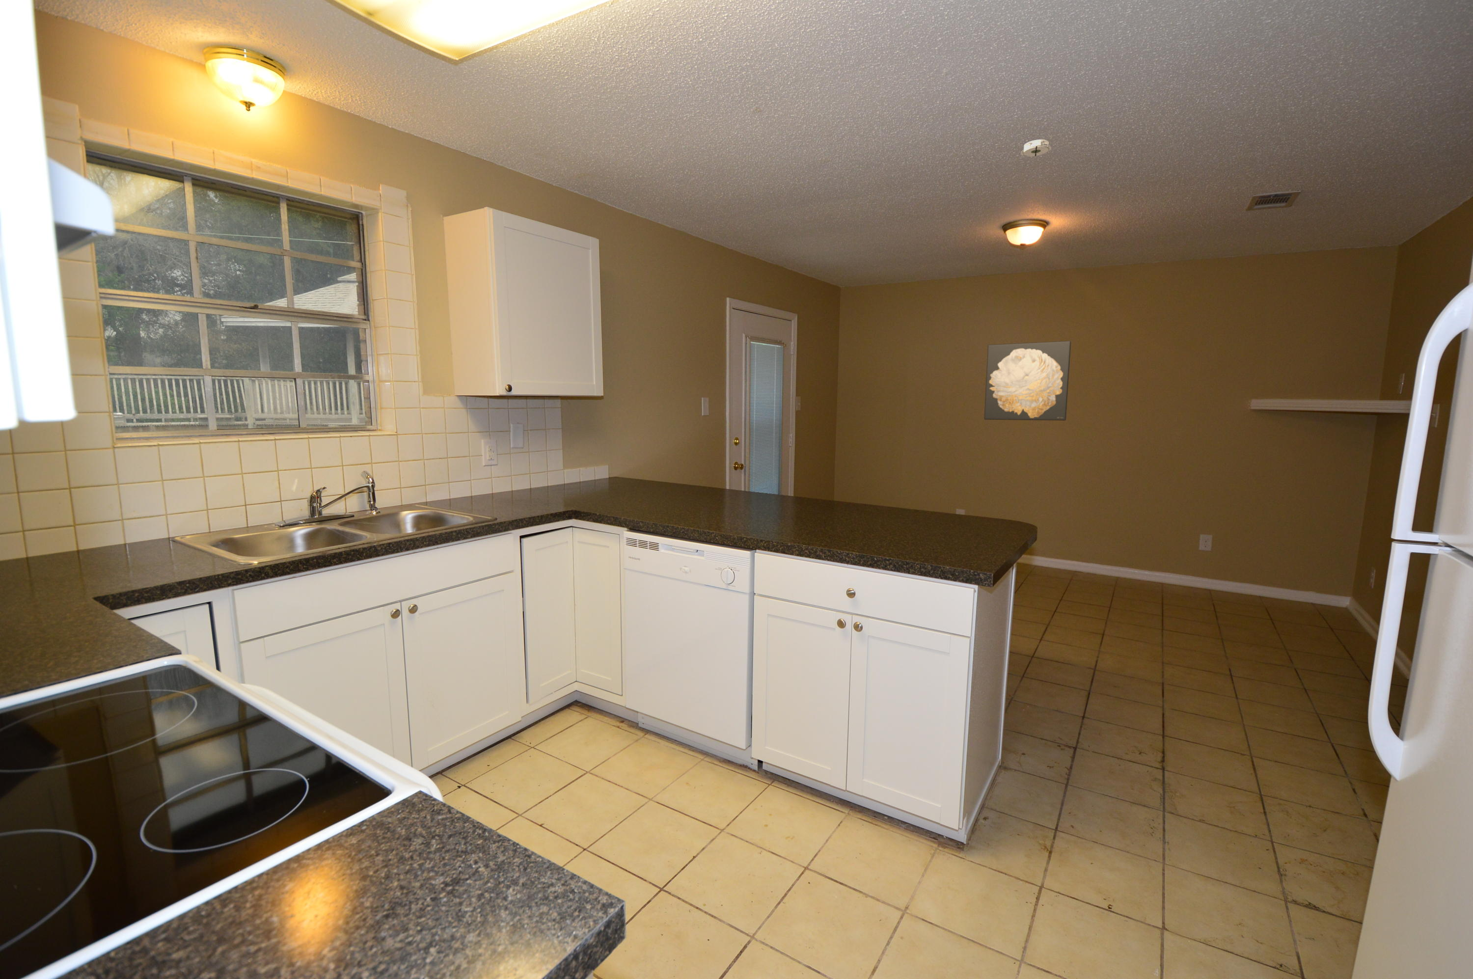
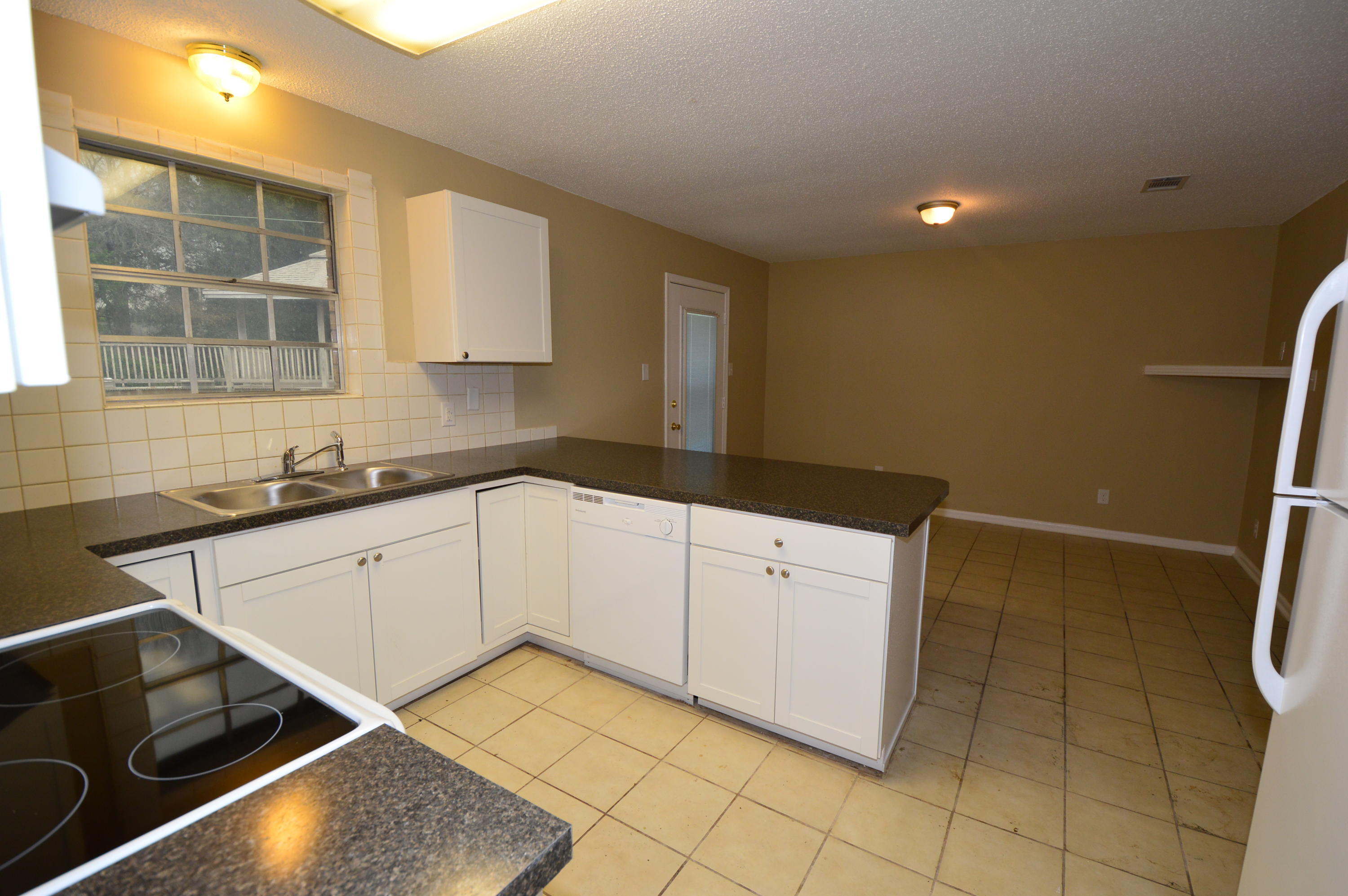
- wall art (1026, 381)
- smoke detector (1035, 149)
